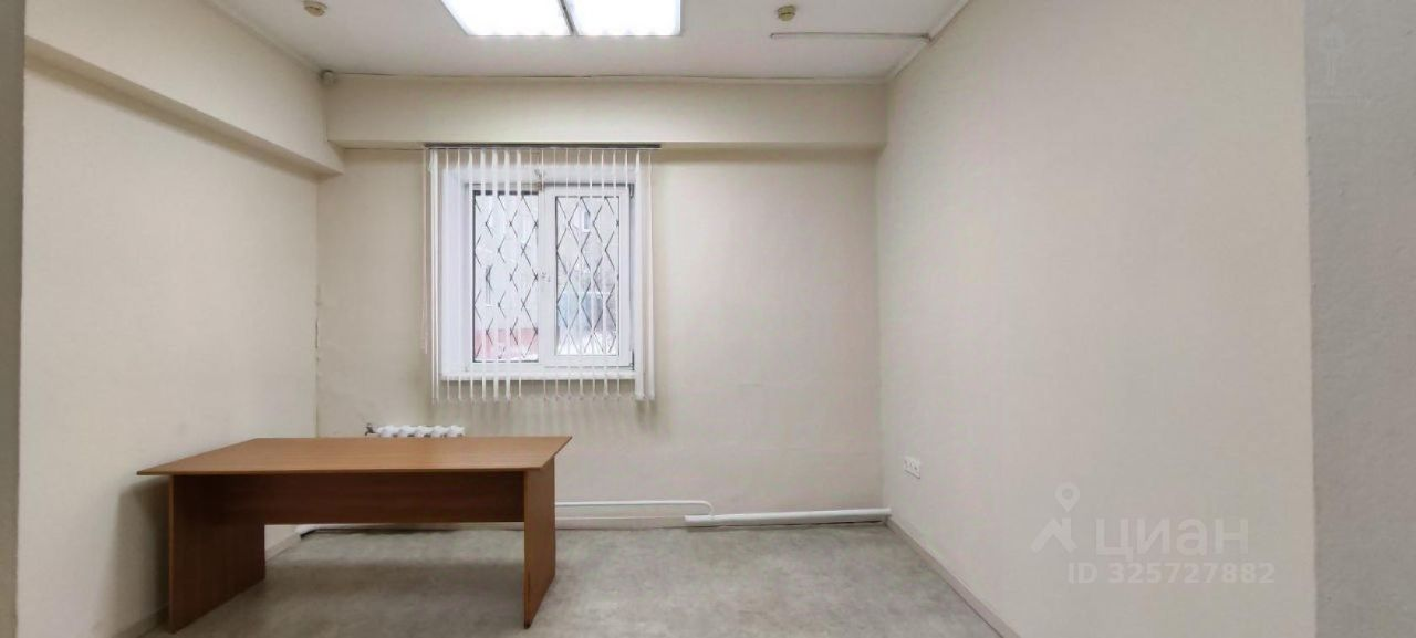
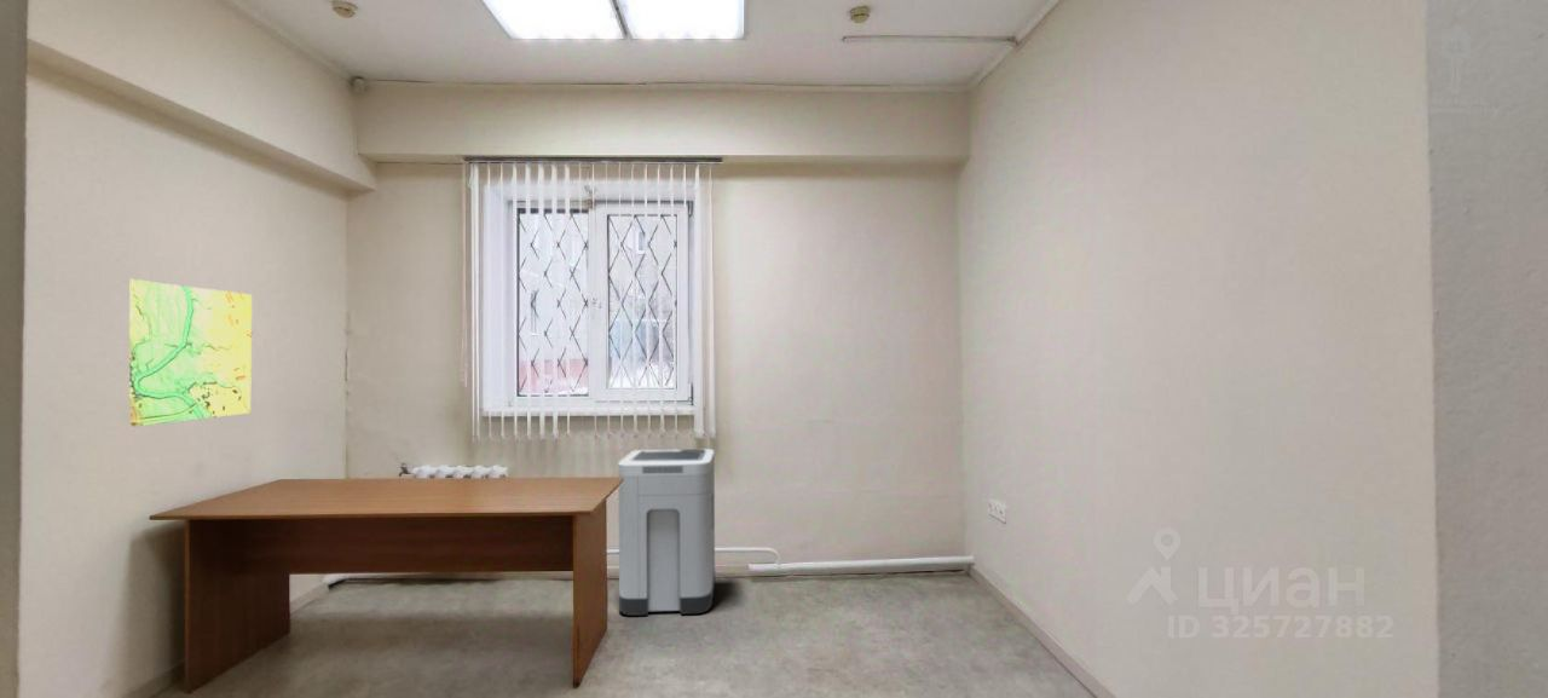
+ map (196, 353)
+ trash can (669, 525)
